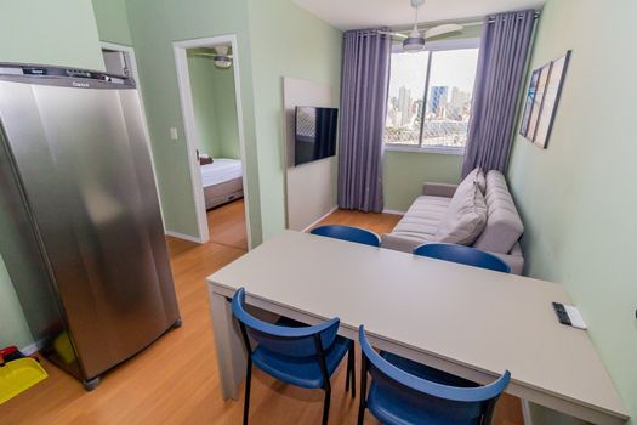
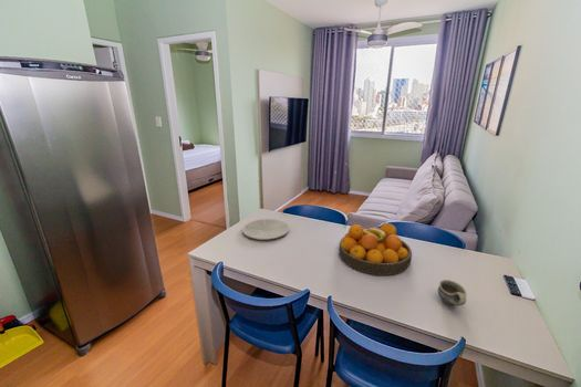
+ fruit bowl (374, 241)
+ cup (452, 295)
+ plate (266, 229)
